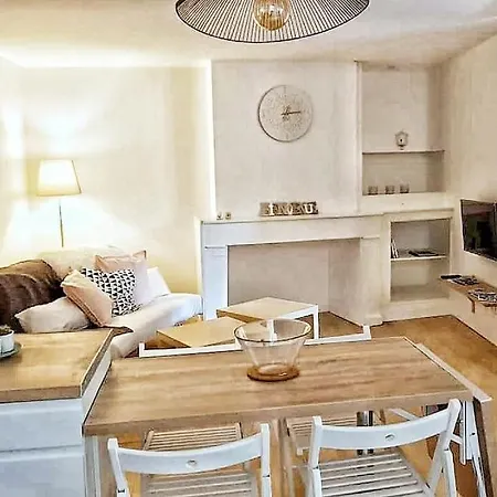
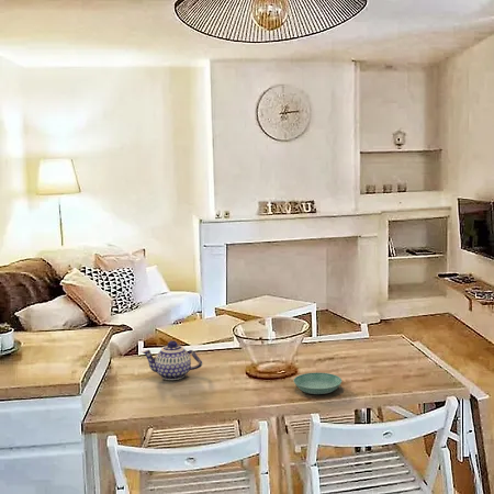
+ teapot (171, 358)
+ saucer (317, 384)
